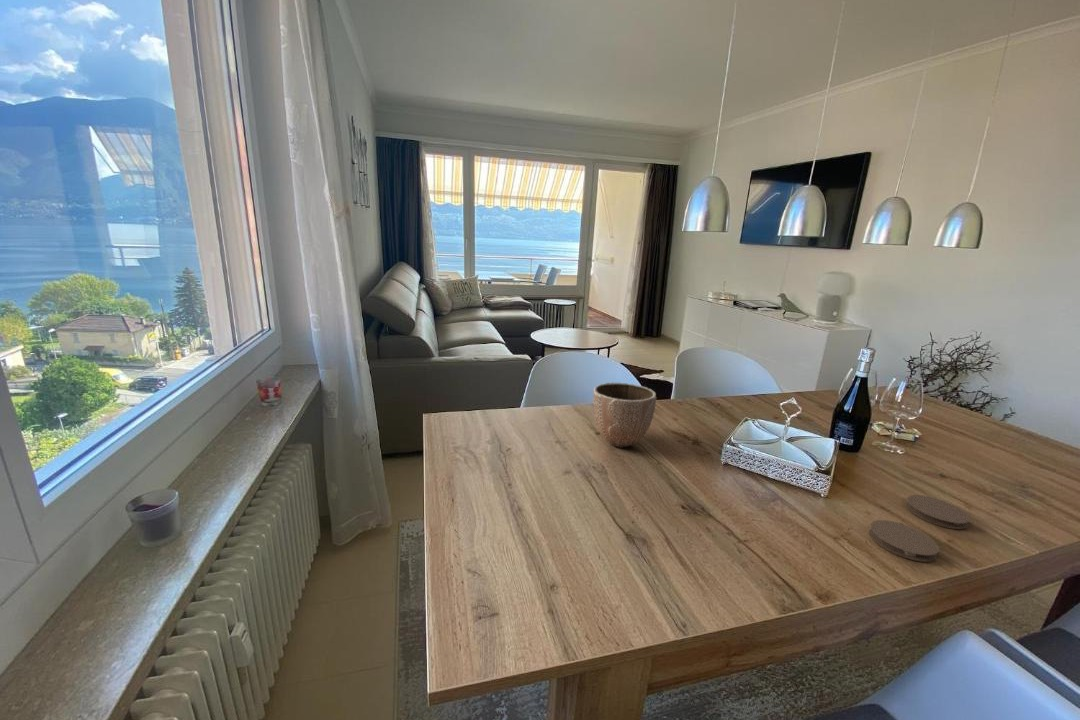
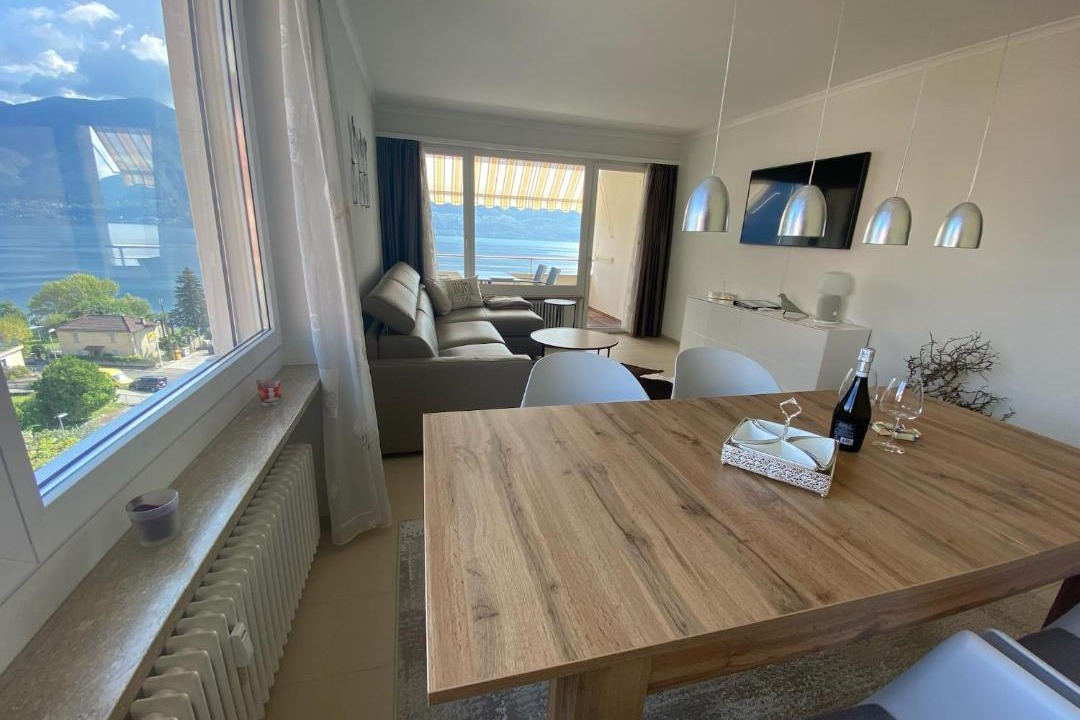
- coaster (936, 511)
- coaster (902, 539)
- decorative bowl (622, 416)
